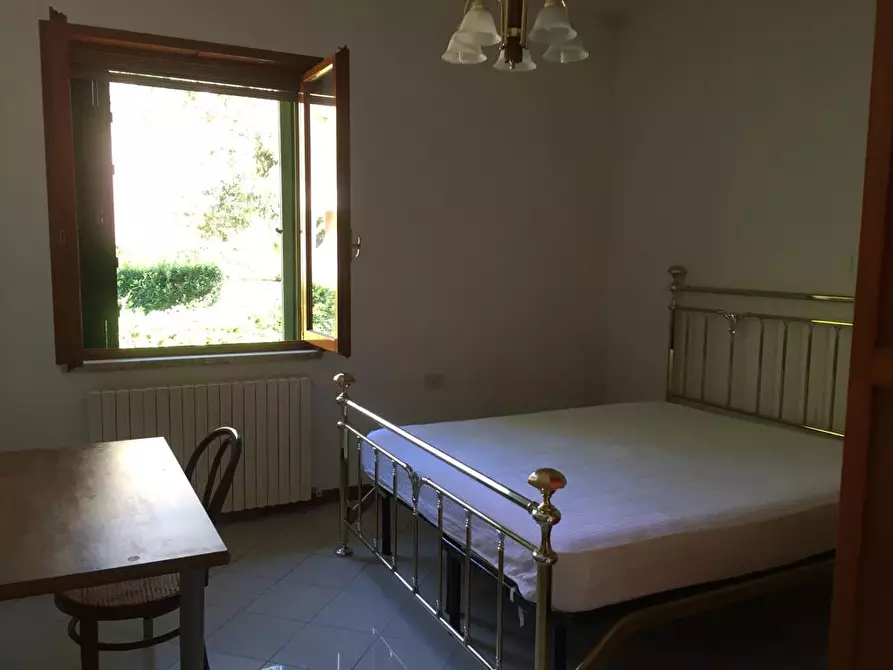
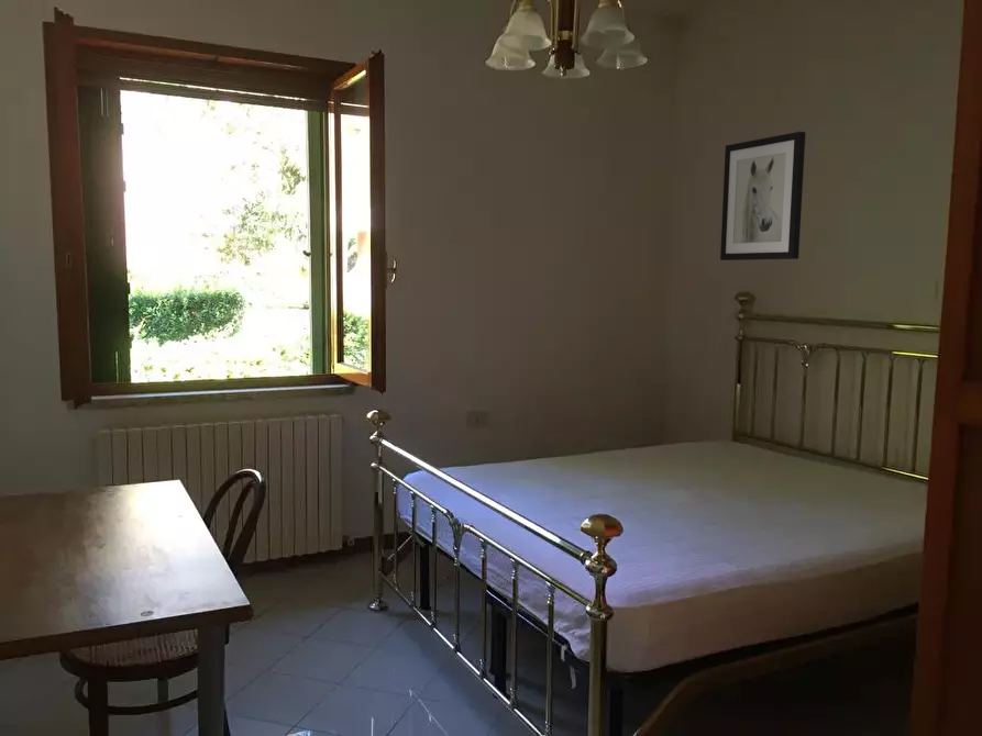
+ wall art (760, 199)
